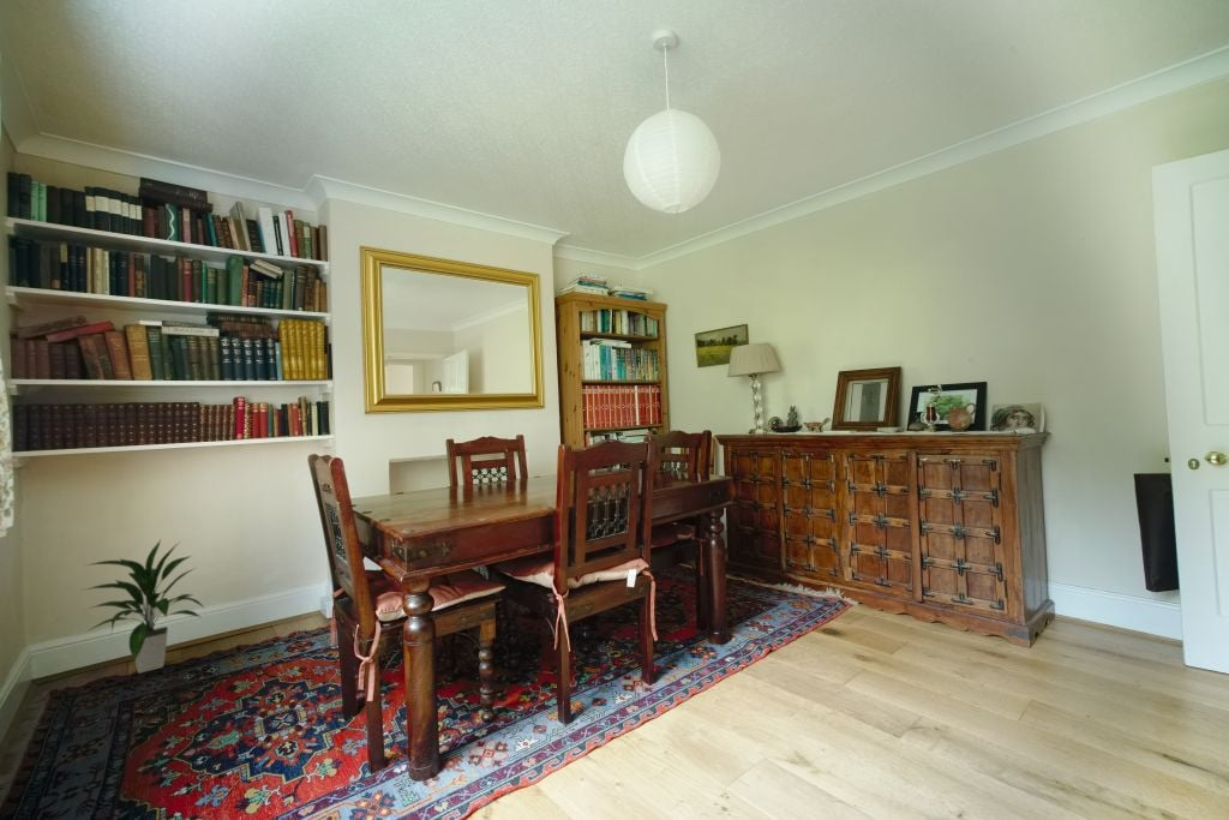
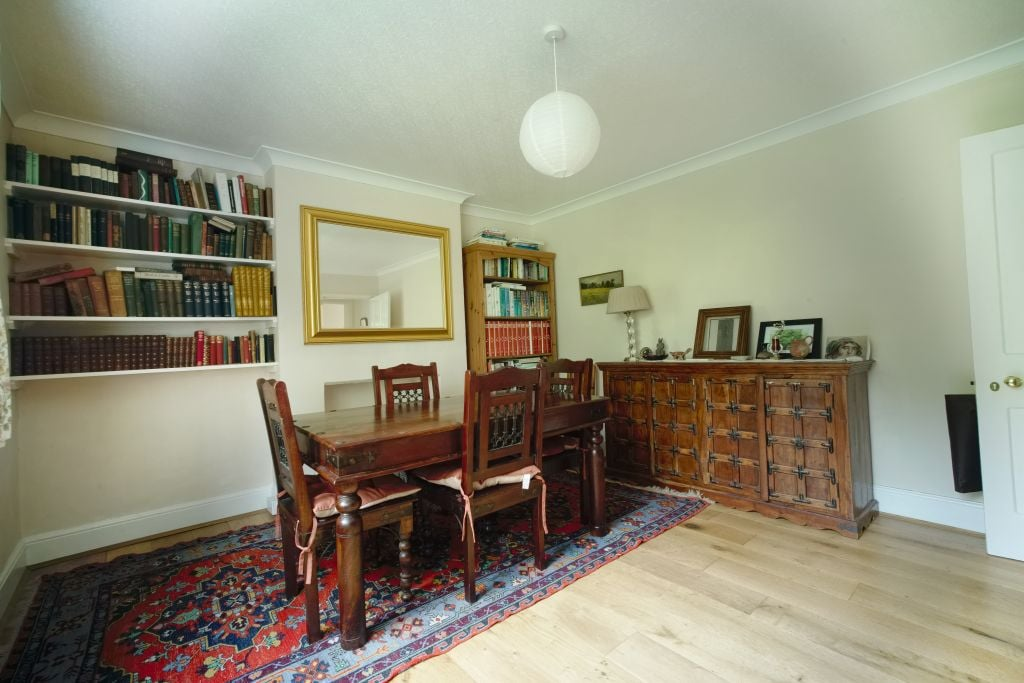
- indoor plant (146, 605)
